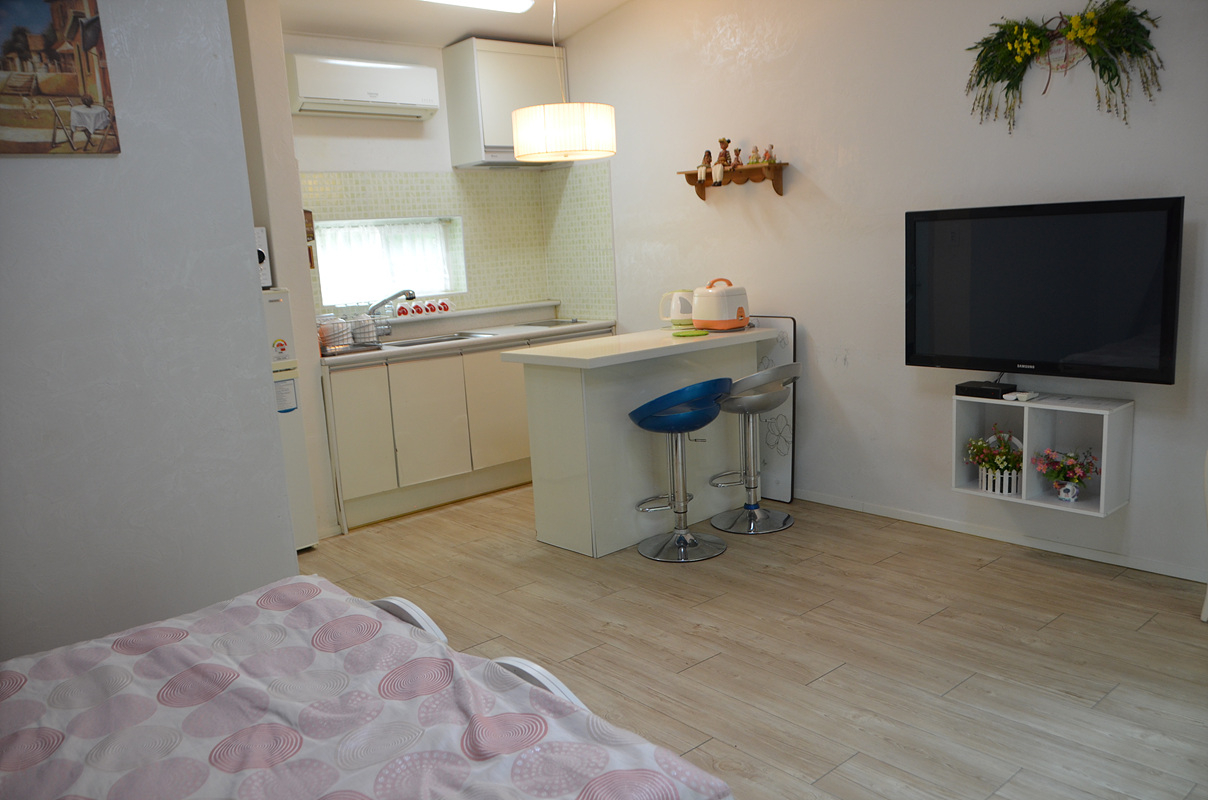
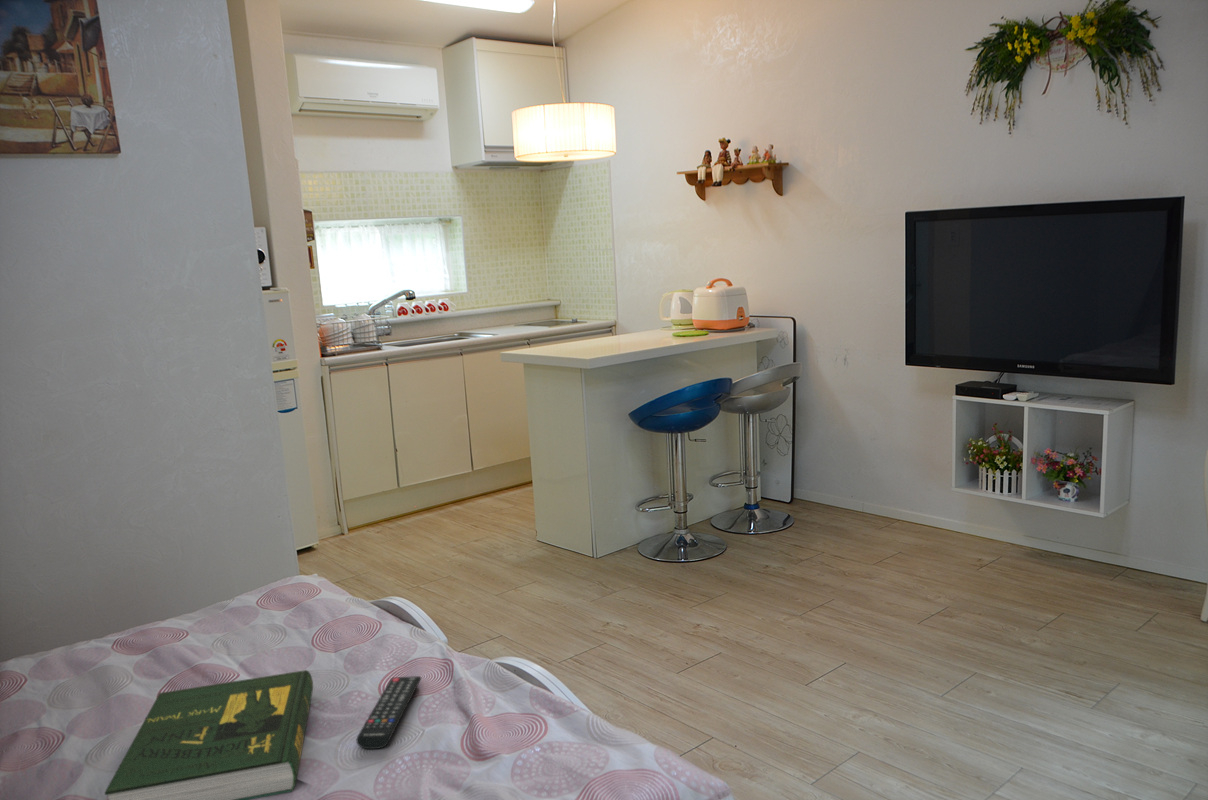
+ remote control (391, 709)
+ book (223, 737)
